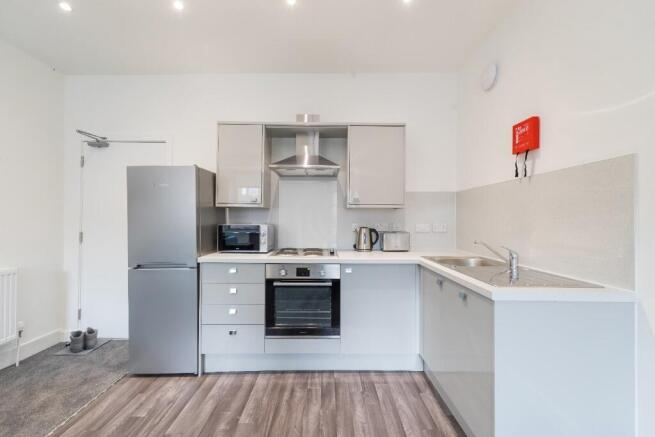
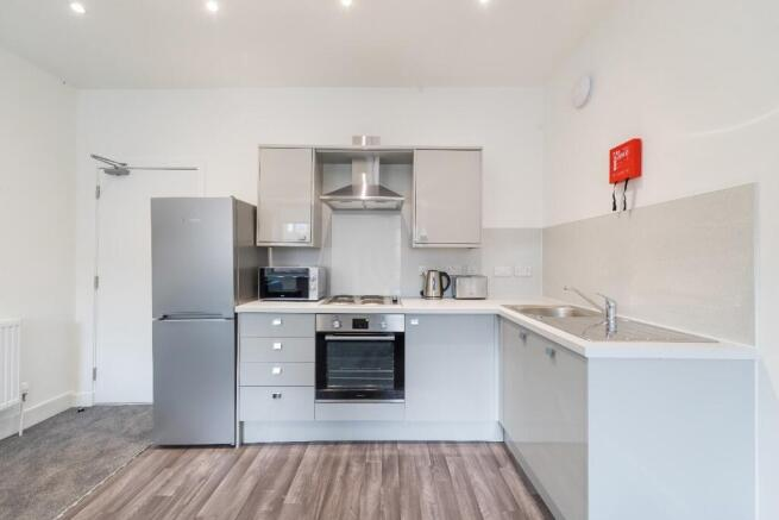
- boots (85, 337)
